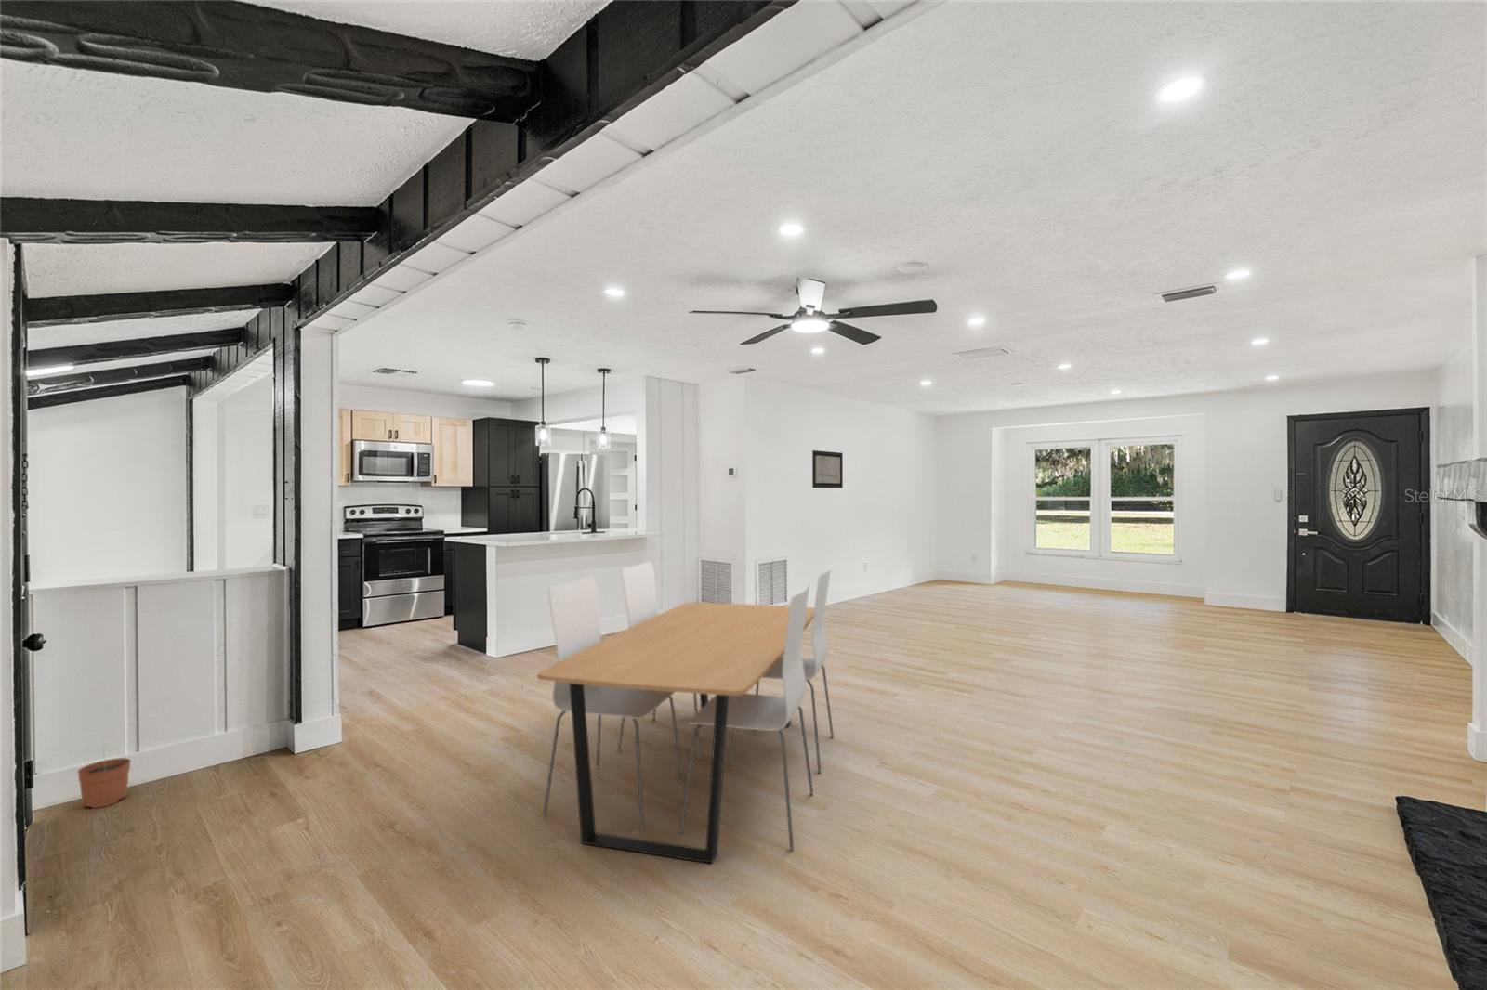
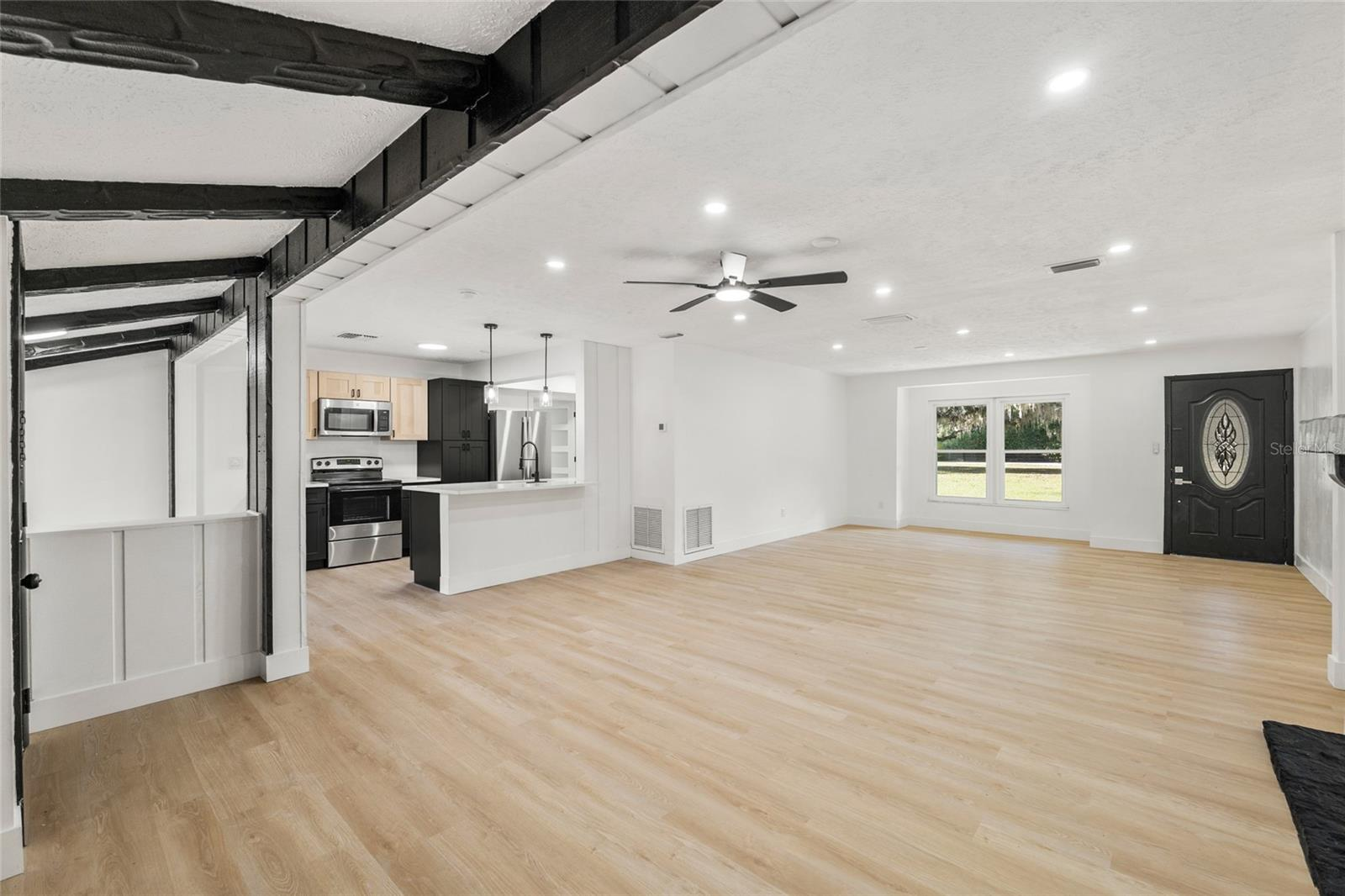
- plant pot (104, 775)
- dining table (708, 673)
- wall art (827, 468)
